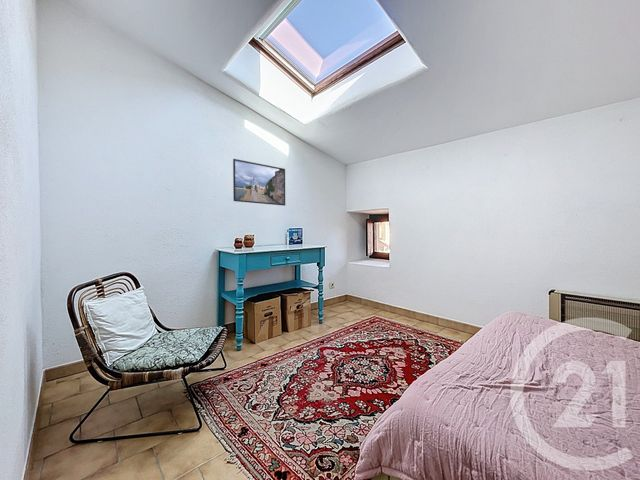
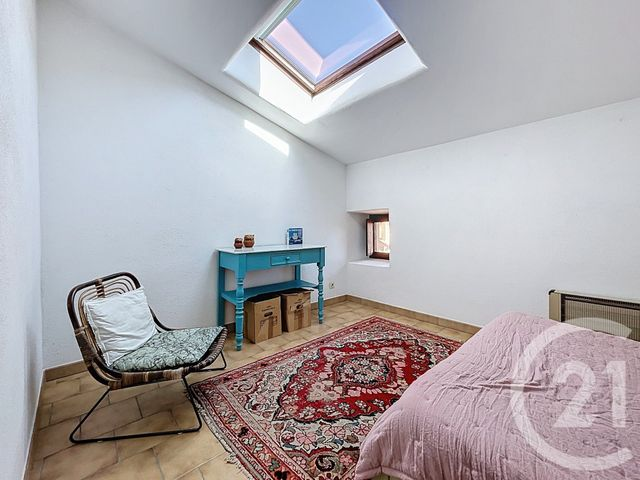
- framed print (261, 183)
